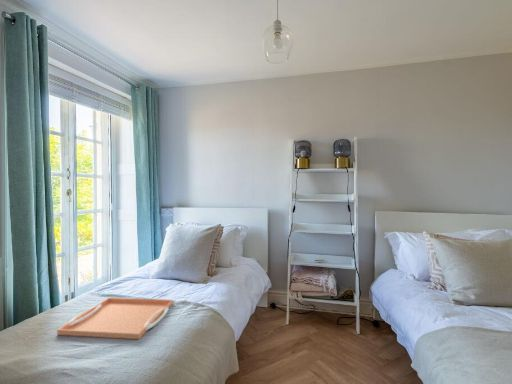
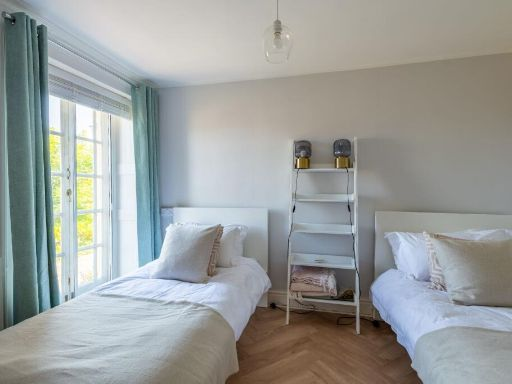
- serving tray (121, 315)
